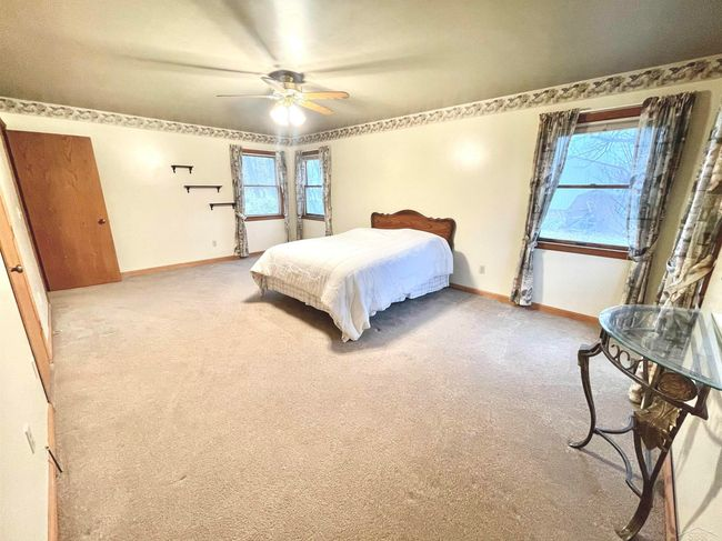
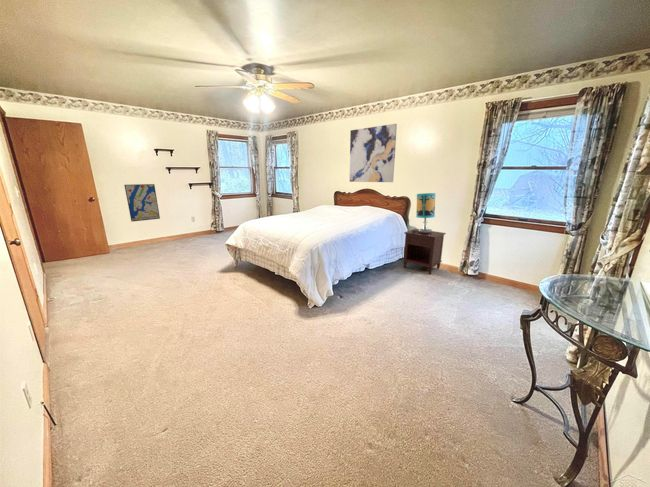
+ nightstand (423, 250)
+ table lamp (423, 213)
+ wall art (371, 155)
+ wall art (143, 202)
